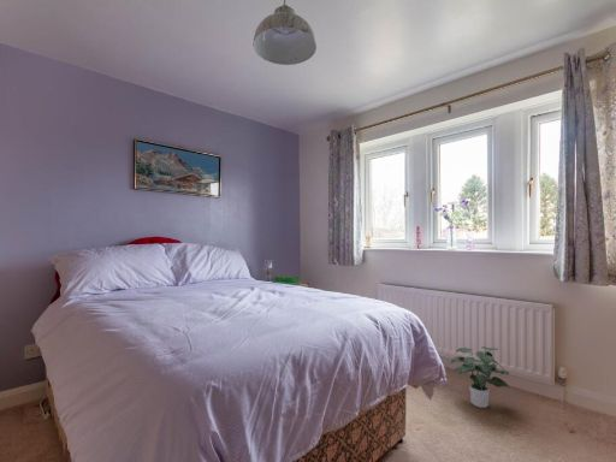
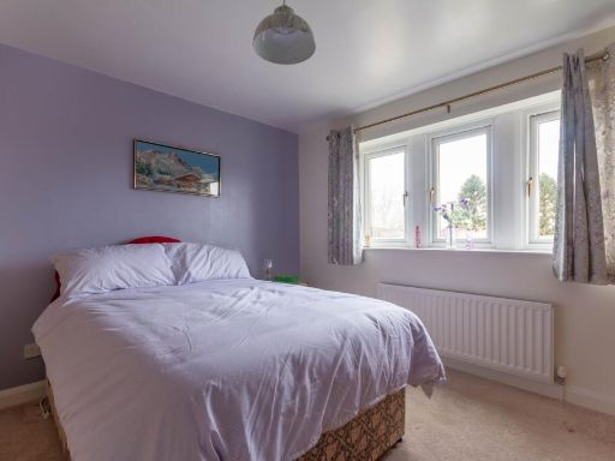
- potted plant (479, 375)
